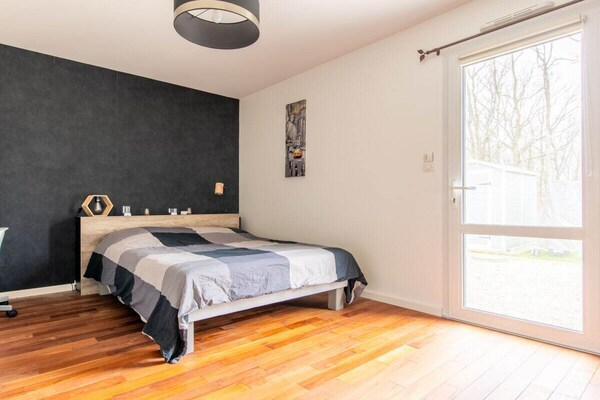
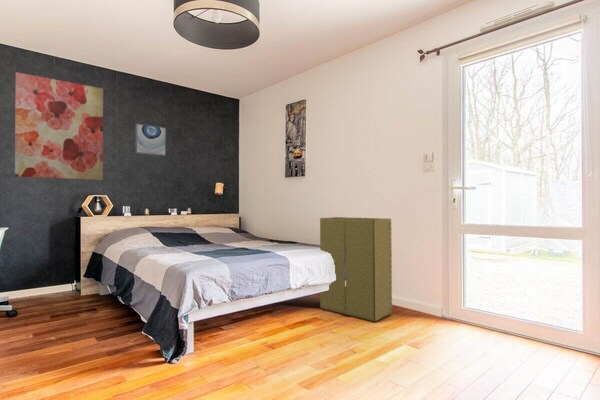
+ laundry hamper (354, 265)
+ wall art (151, 140)
+ wall art (61, 129)
